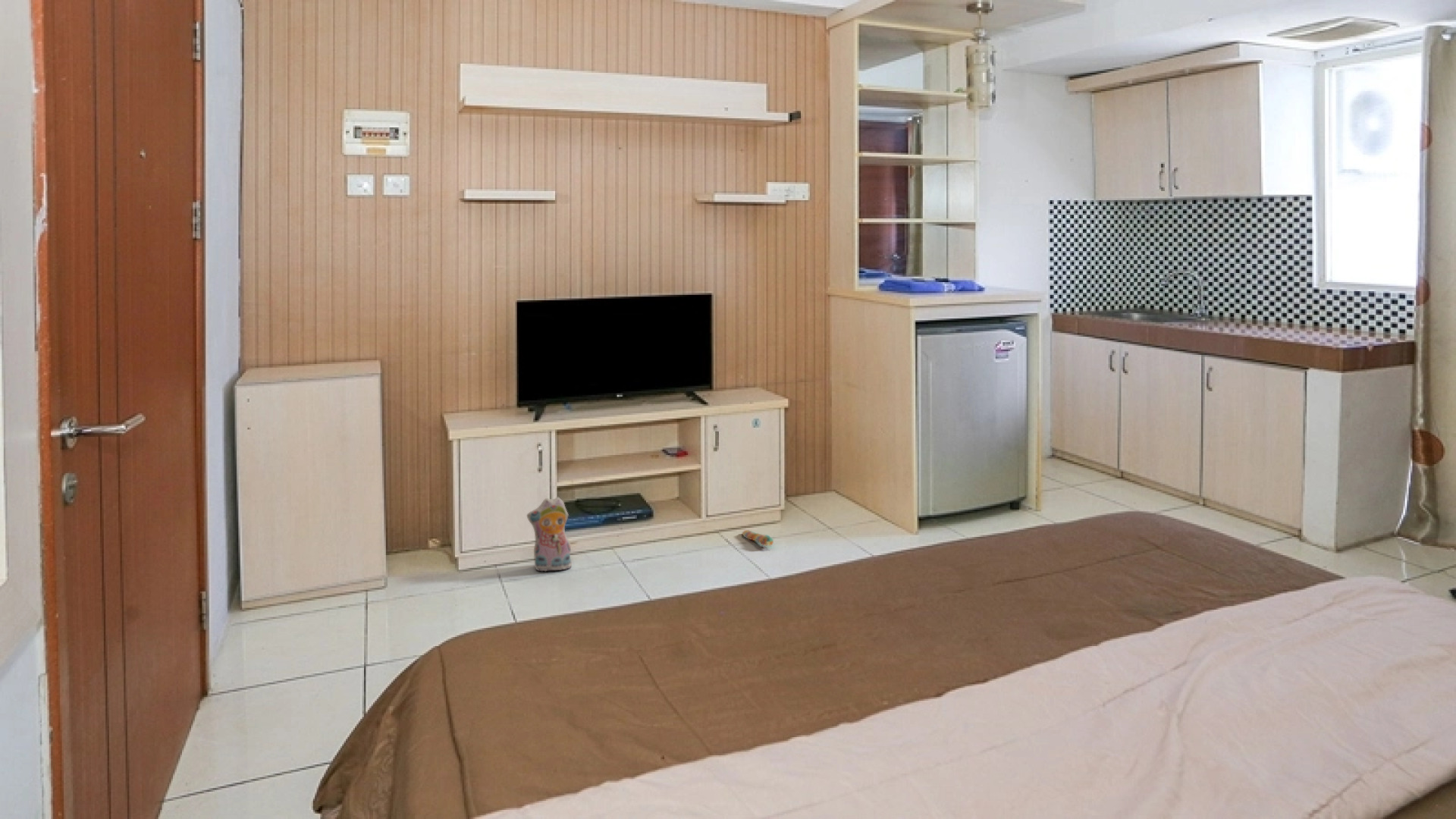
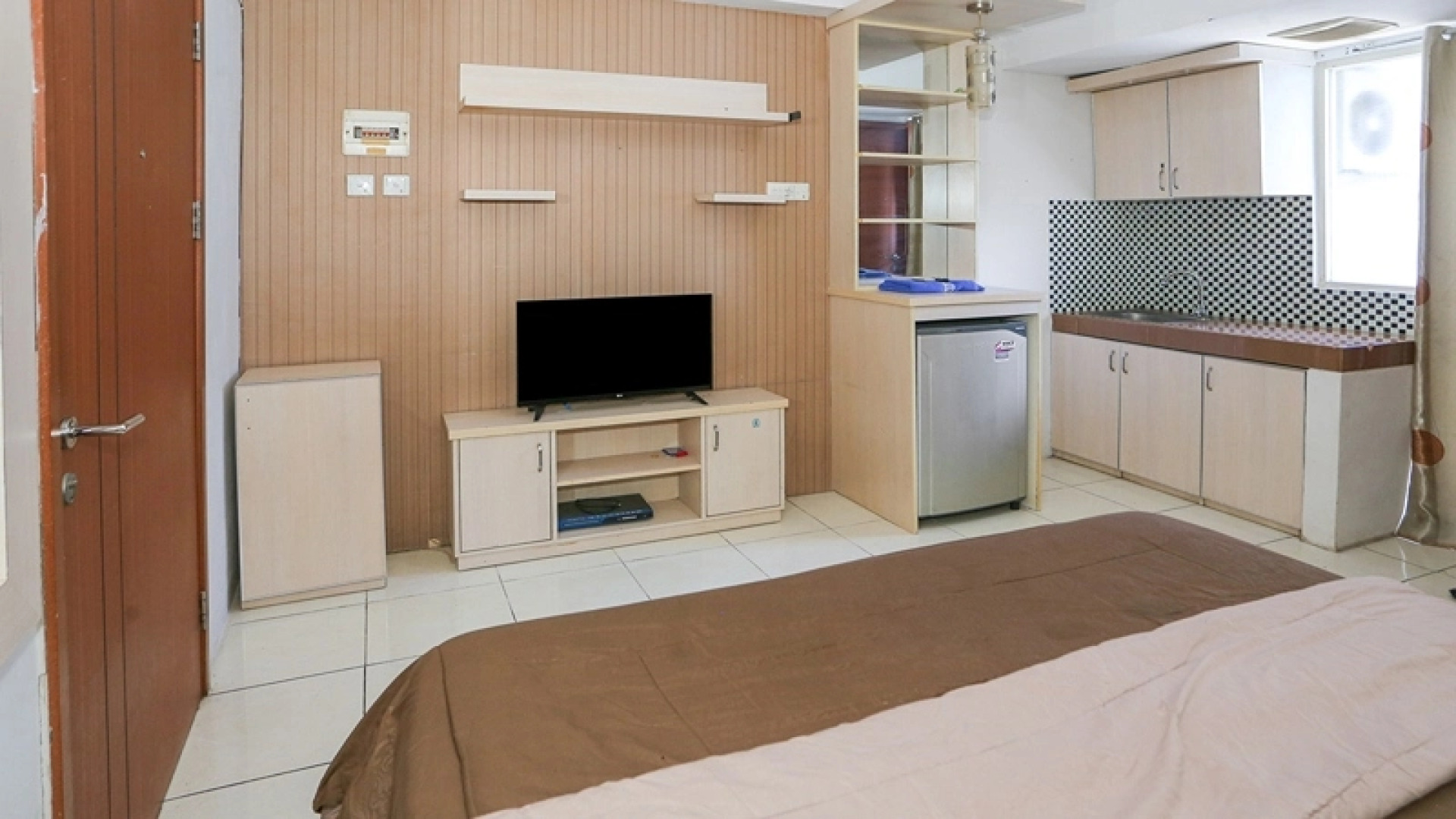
- plush toy (551, 533)
- stacking toy (755, 536)
